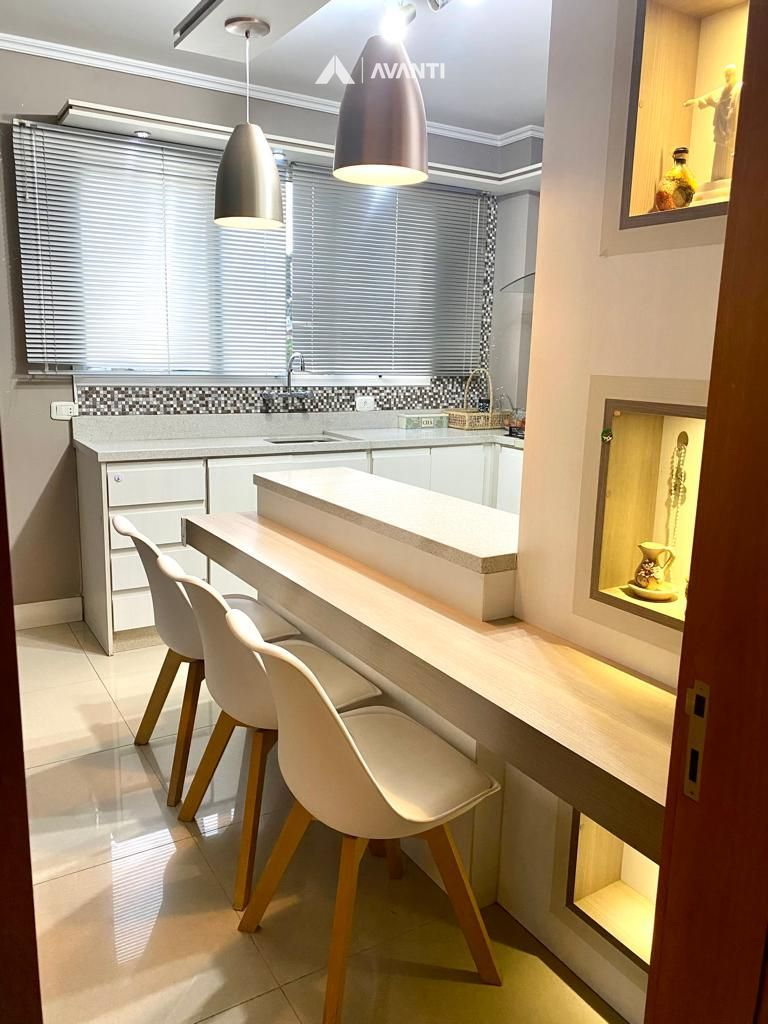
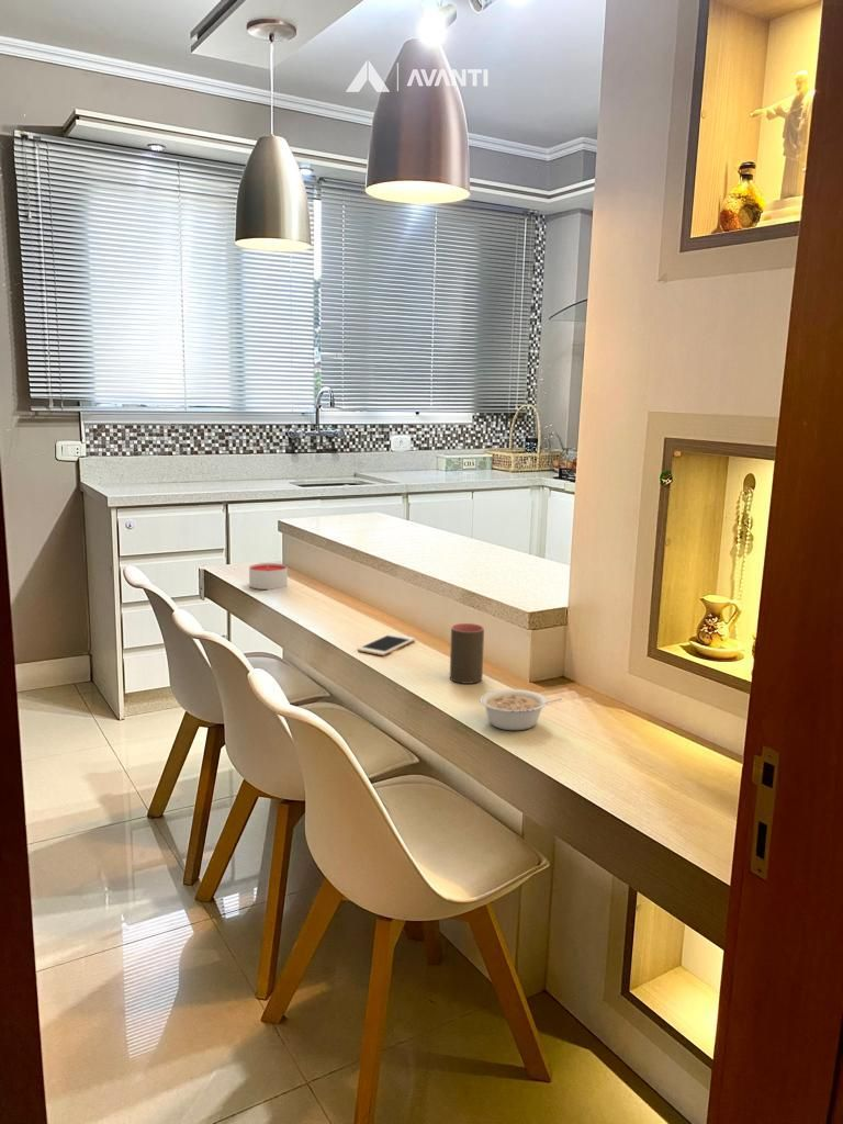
+ cell phone (386, 643)
+ legume (516, 708)
+ candle (268, 575)
+ cup (467, 653)
